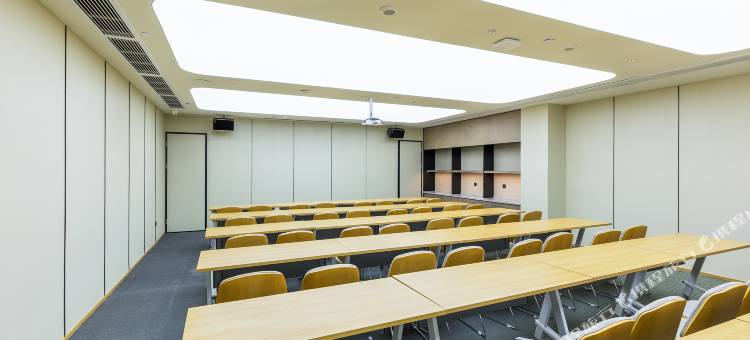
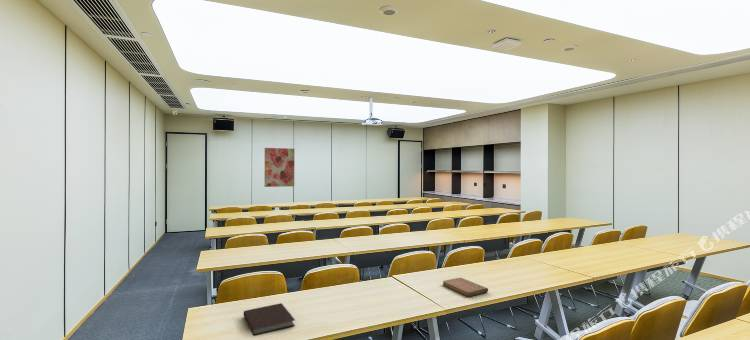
+ notebook (268, 318)
+ wall art (279, 167)
+ notebook (464, 286)
